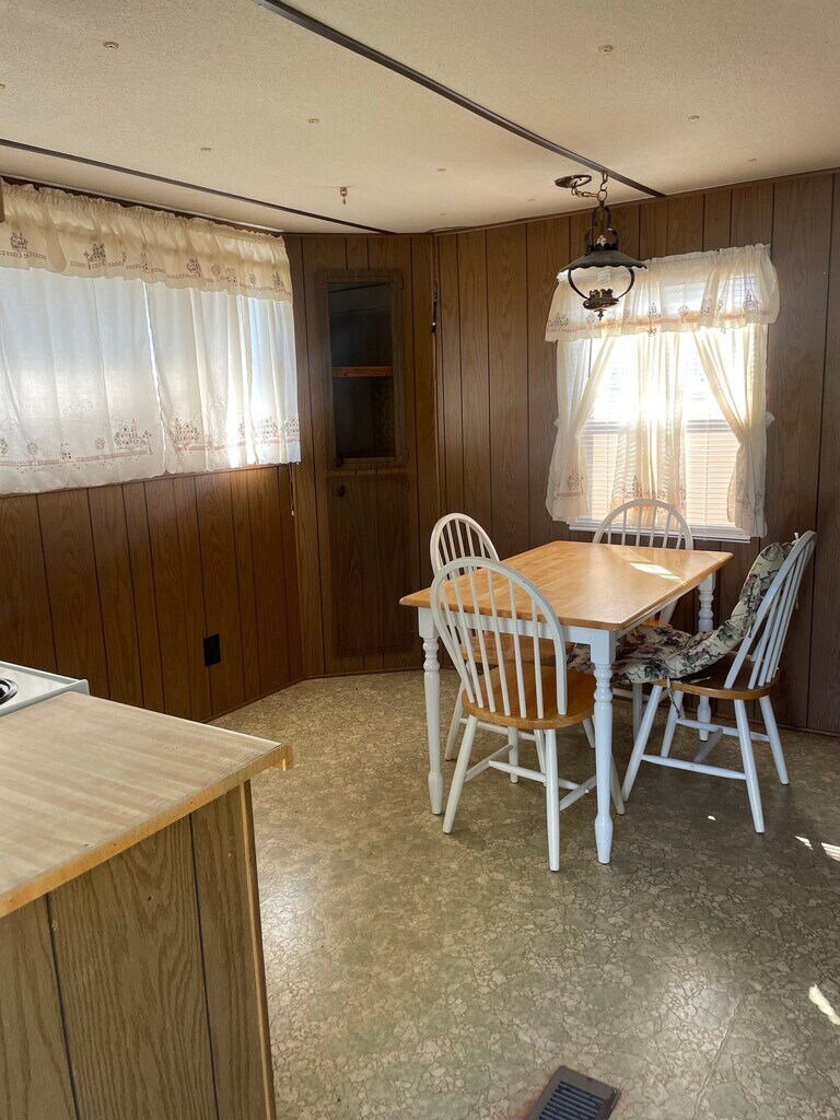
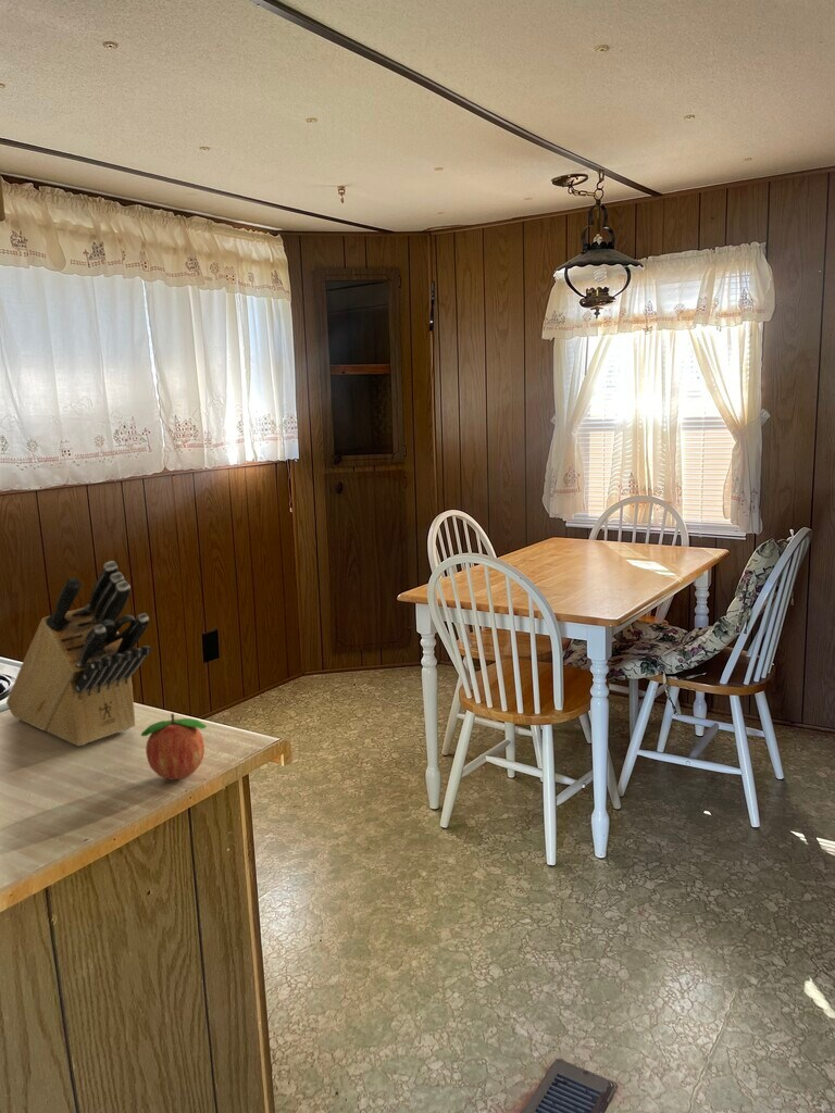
+ knife block (74, 645)
+ fruit (175, 745)
